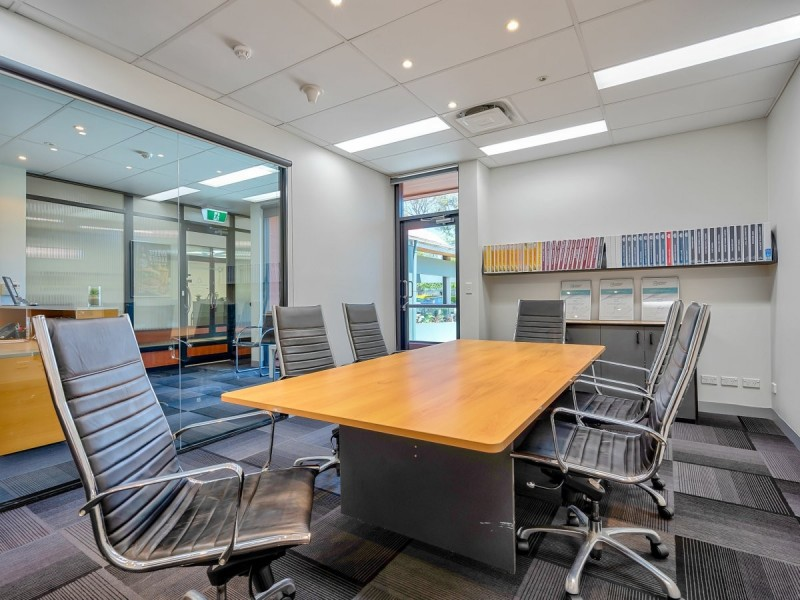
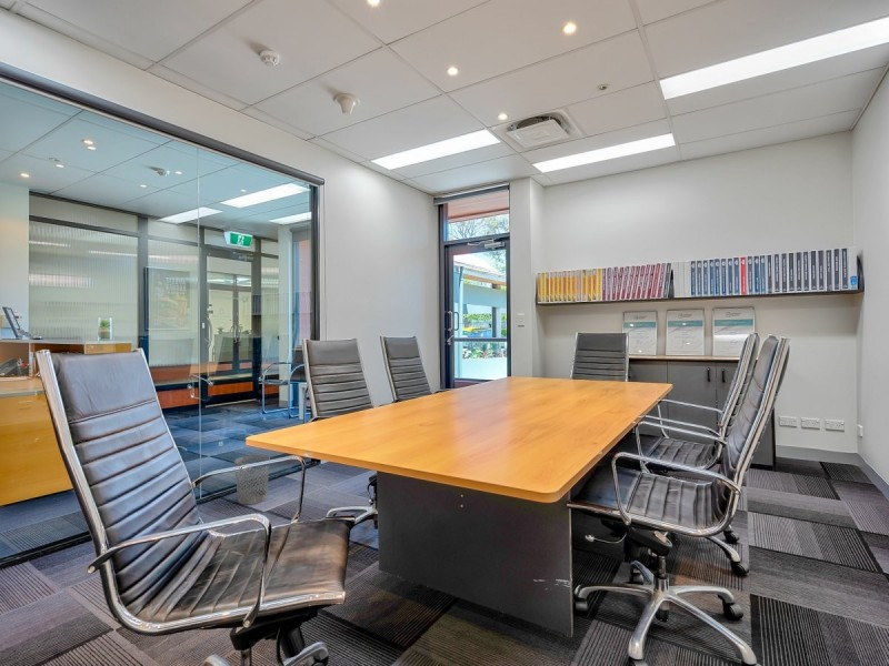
+ wastebasket (252, 480)
